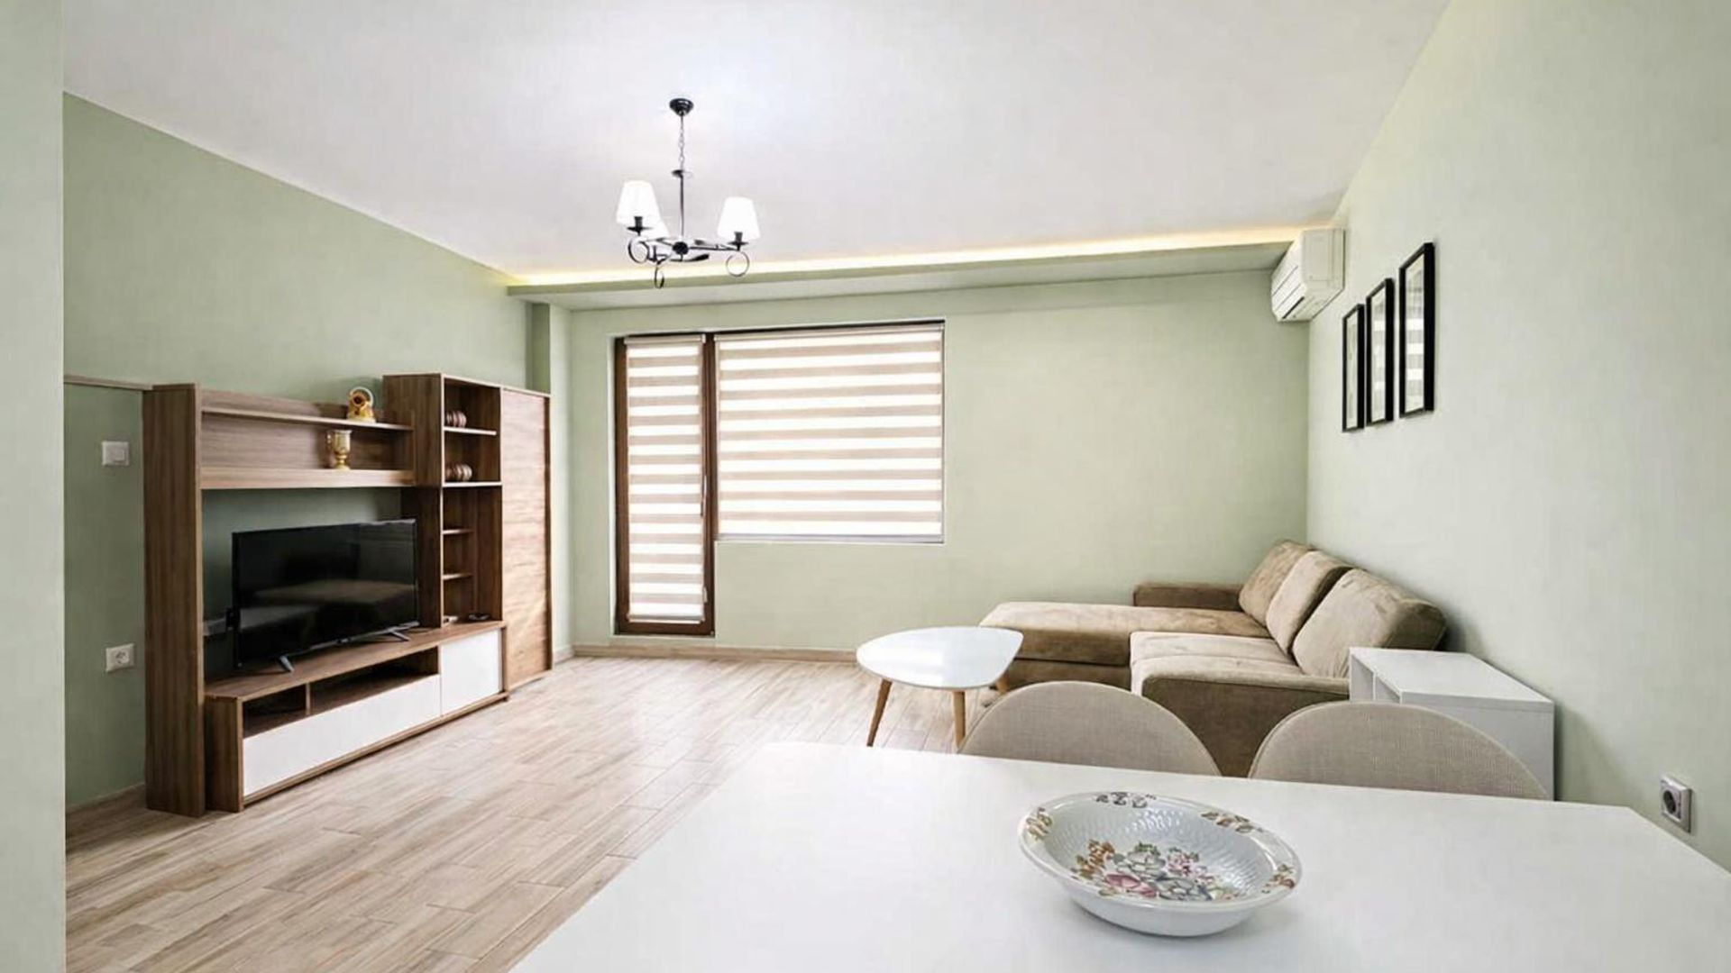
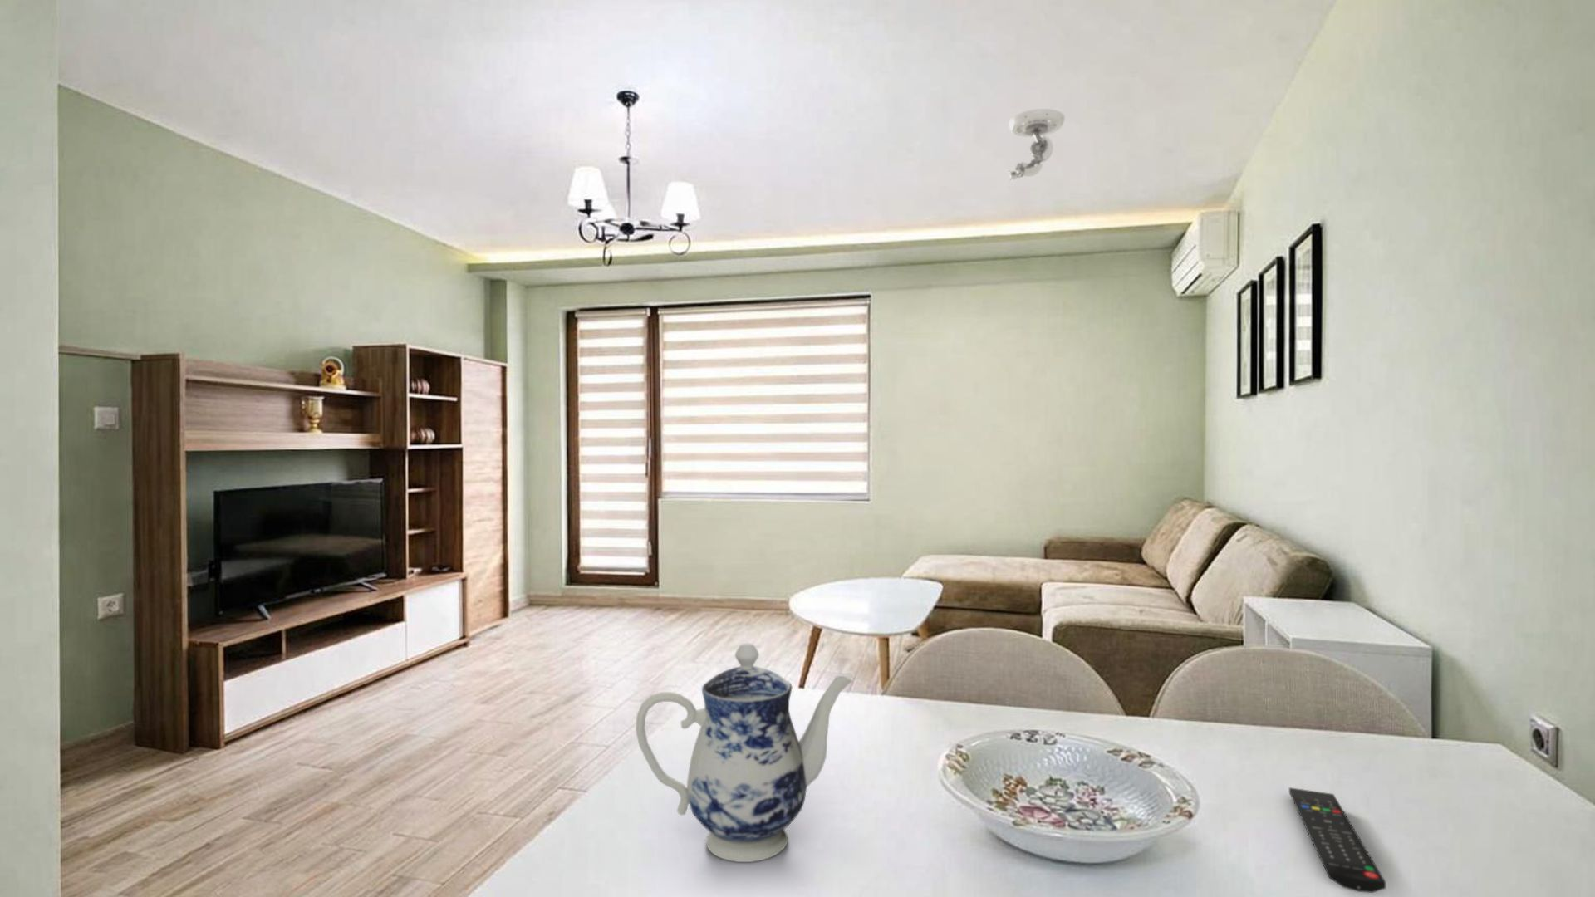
+ teapot (747, 741)
+ security camera (1036, 147)
+ remote control (1332, 835)
